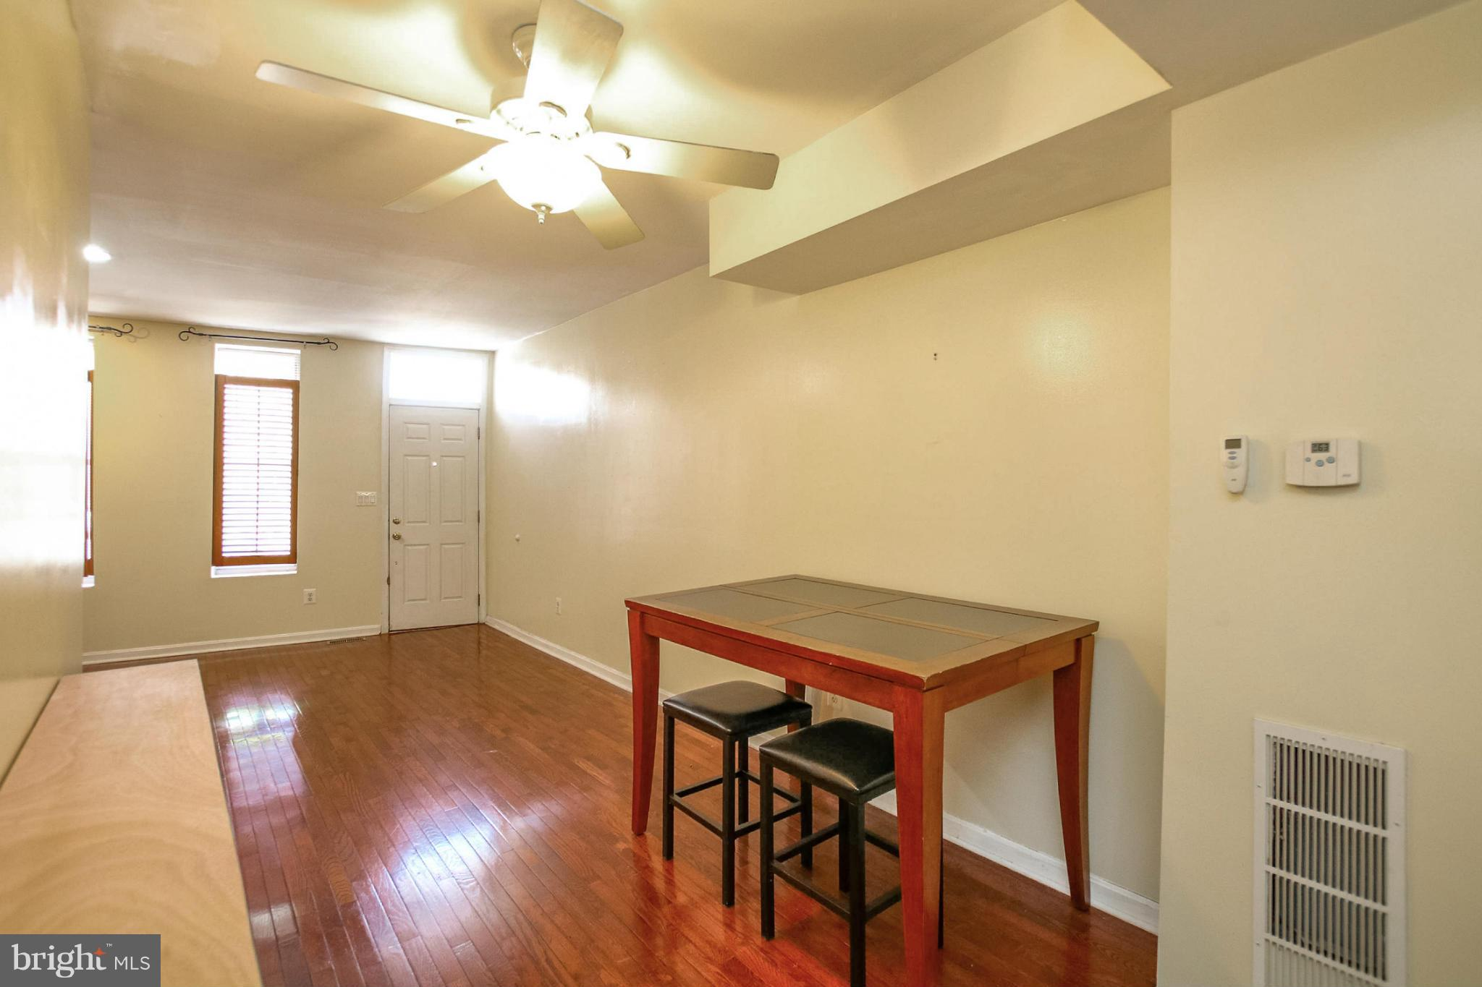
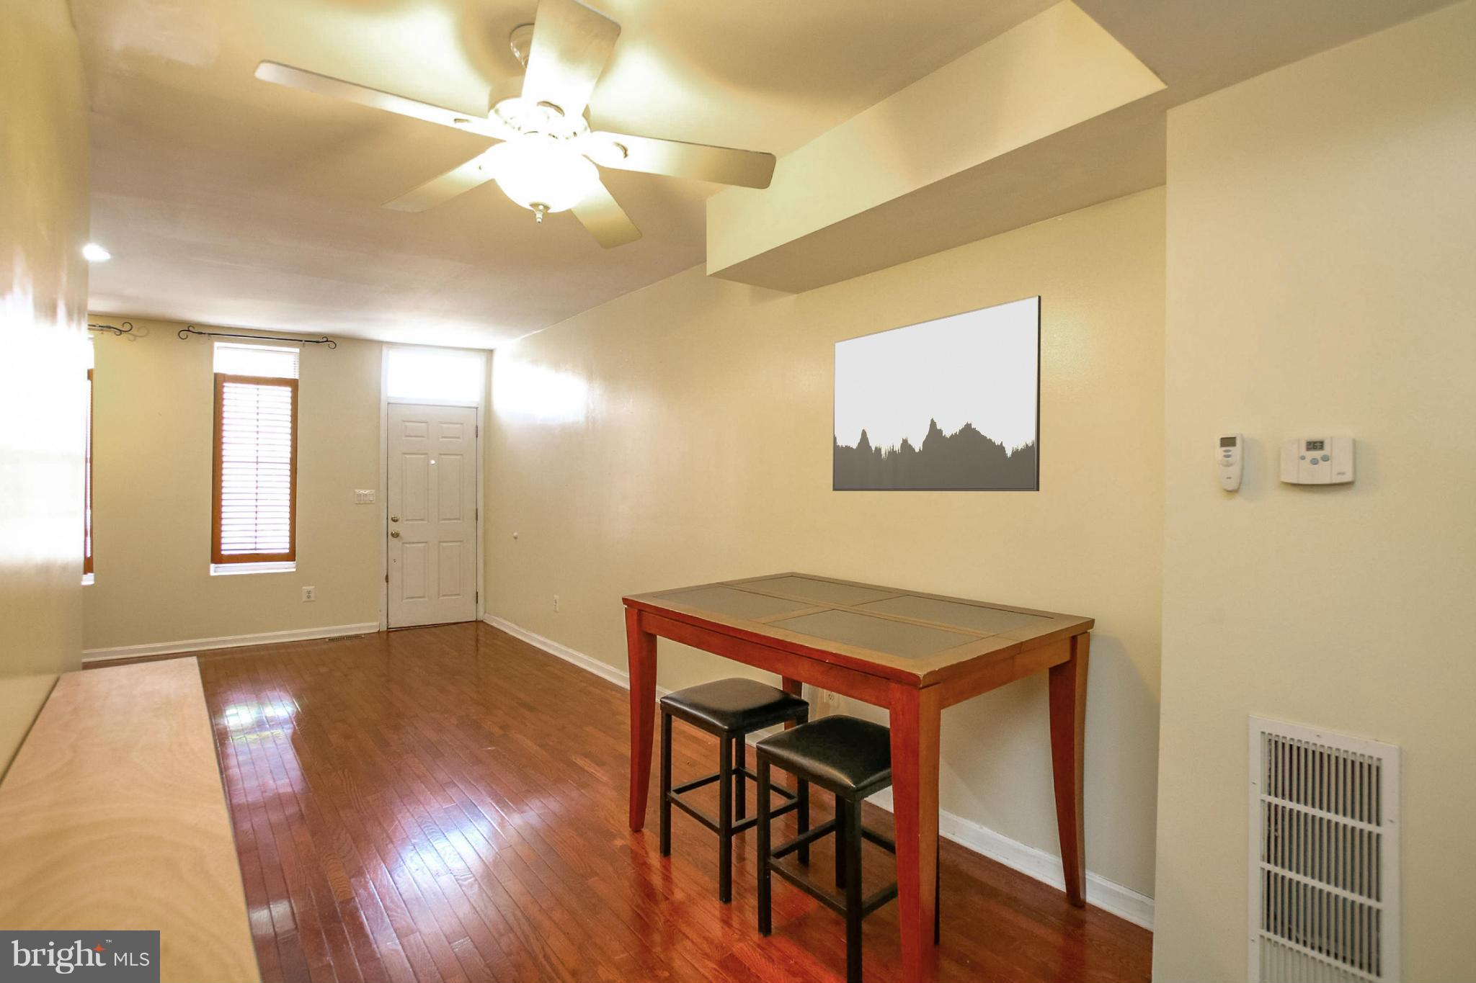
+ wall art (923, 406)
